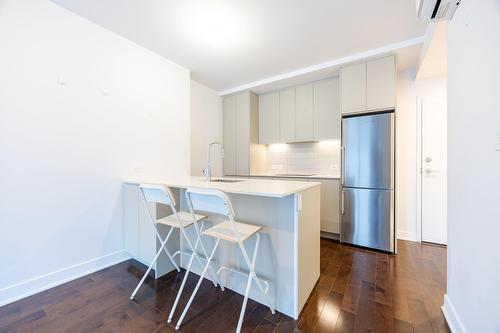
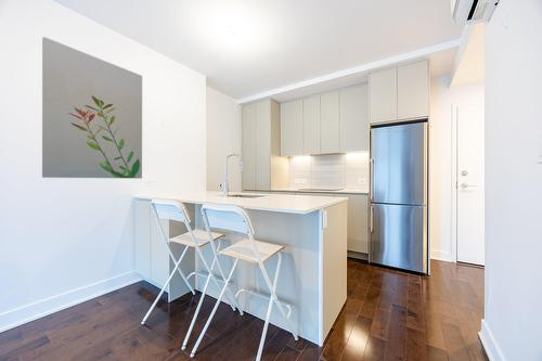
+ wall art (100, 118)
